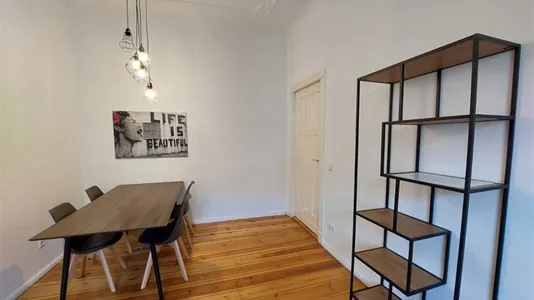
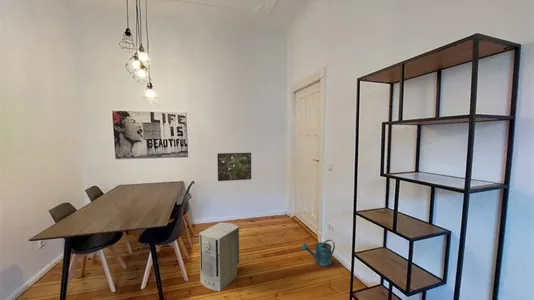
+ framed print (234, 166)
+ watering can (318, 252)
+ air purifier (220, 254)
